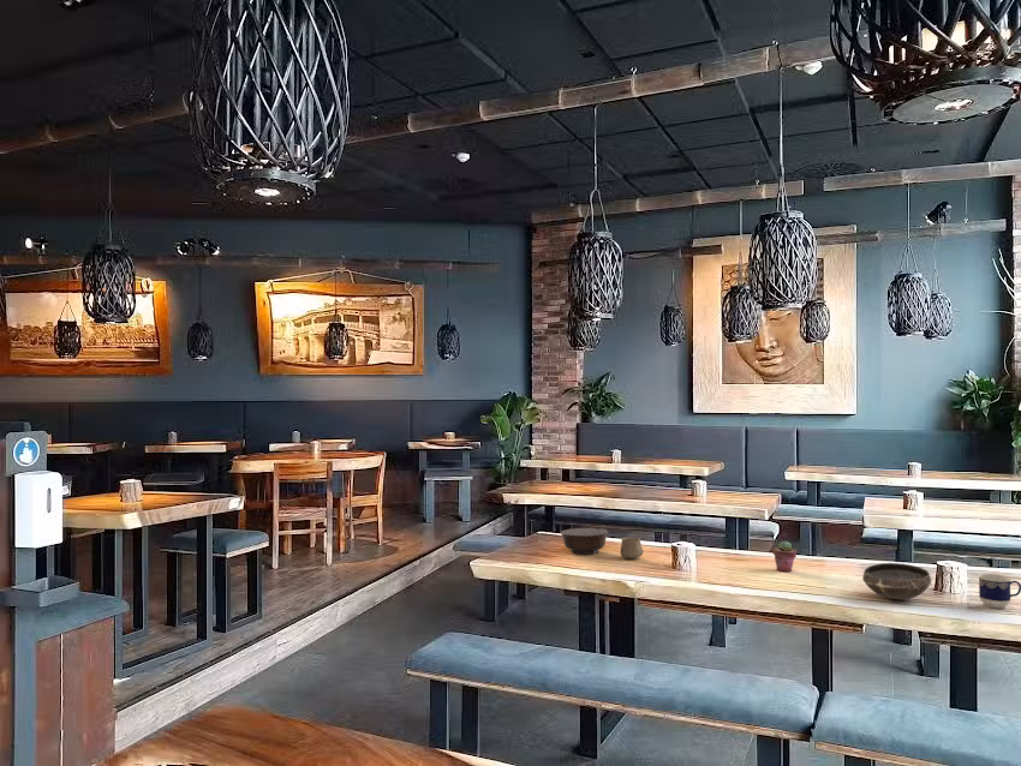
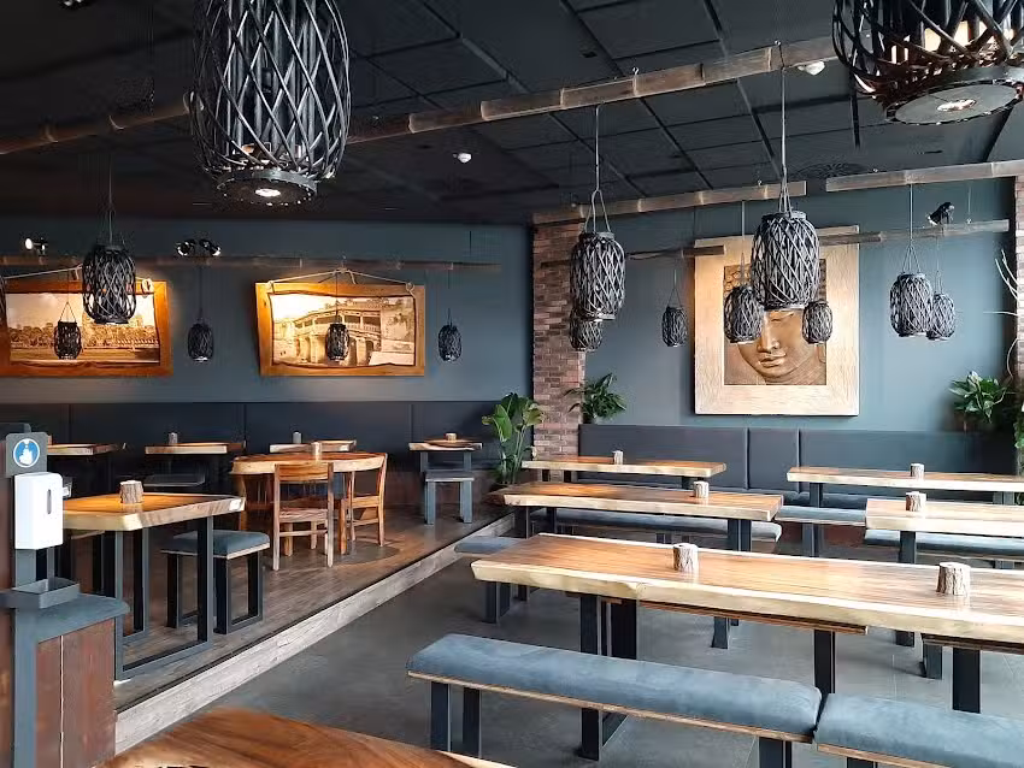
- bowl (896, 582)
- cup (999, 591)
- bowl (584, 540)
- cup (631, 547)
- potted succulent (784, 555)
